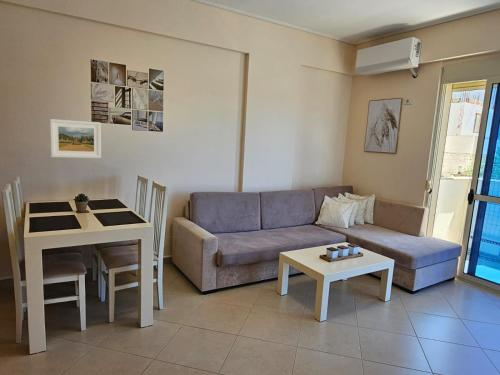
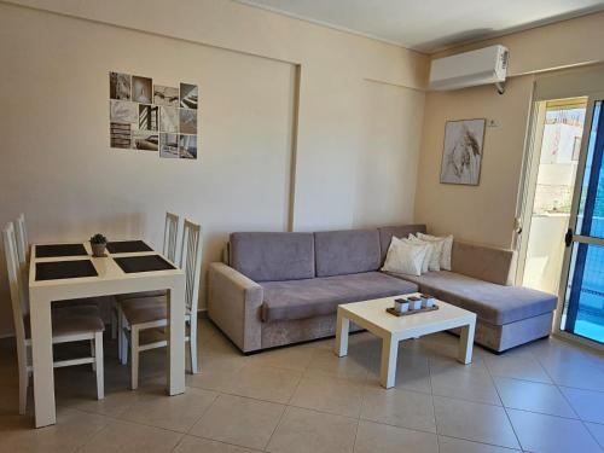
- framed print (76, 139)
